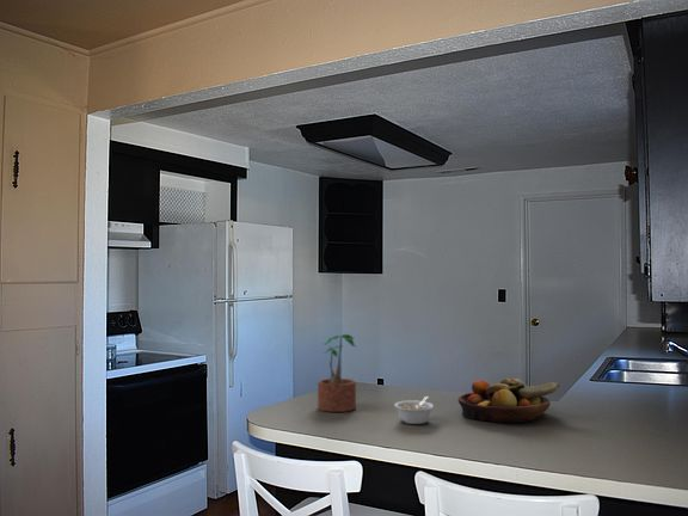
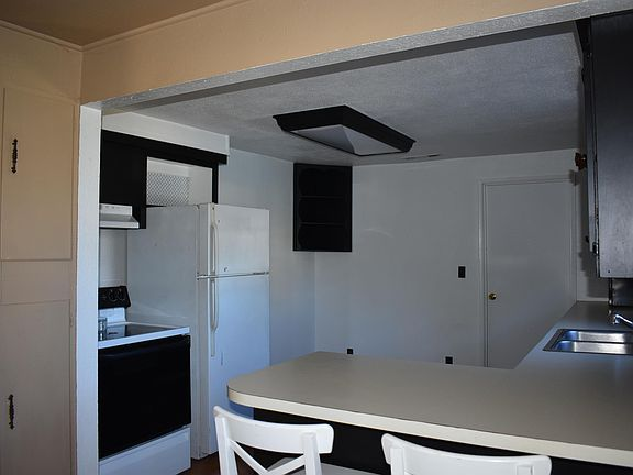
- potted plant (339, 371)
- fruit bowl (504, 394)
- legume (413, 410)
